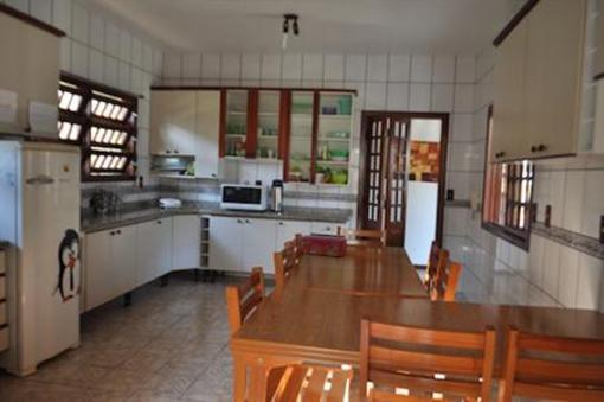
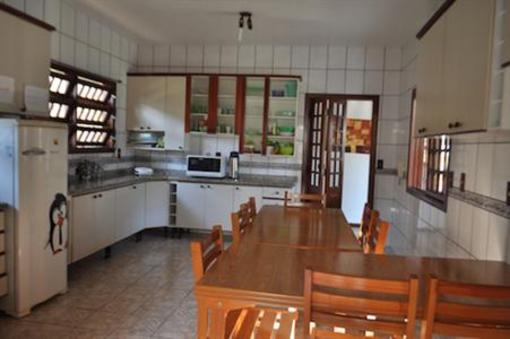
- tissue box (322, 244)
